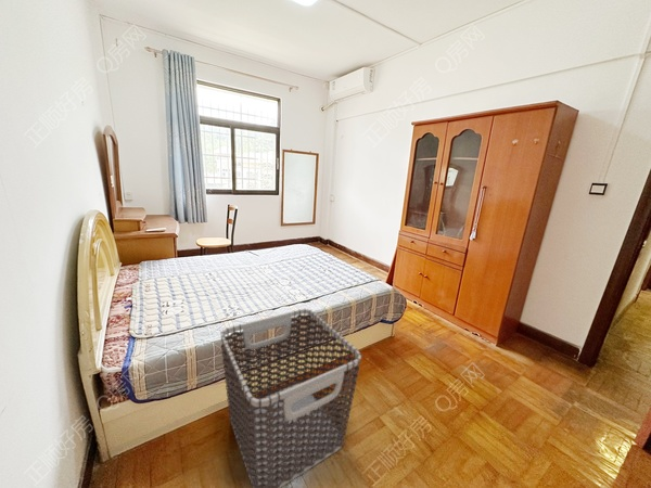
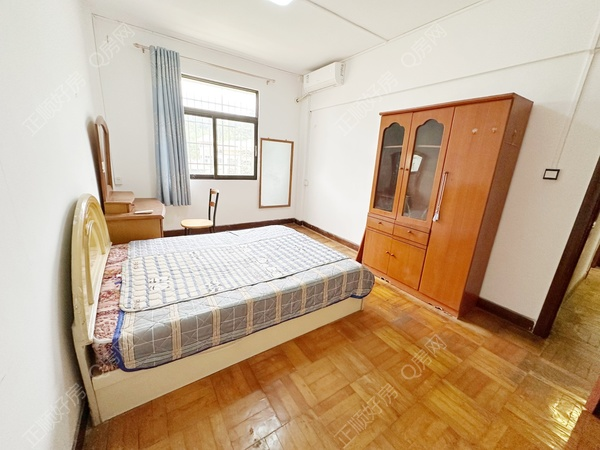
- clothes hamper (286, 387)
